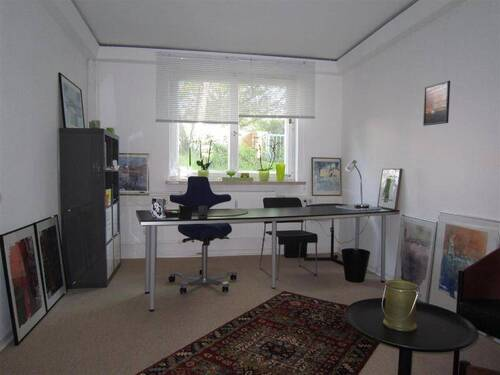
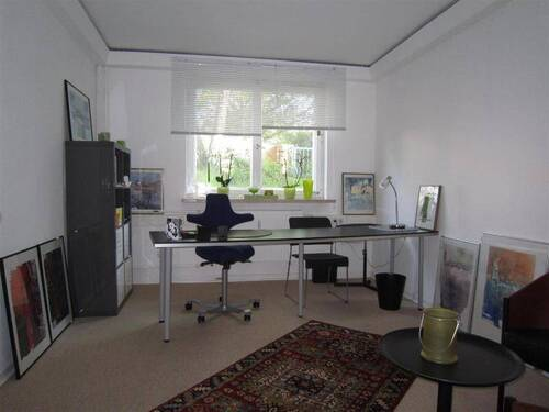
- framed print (436, 104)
